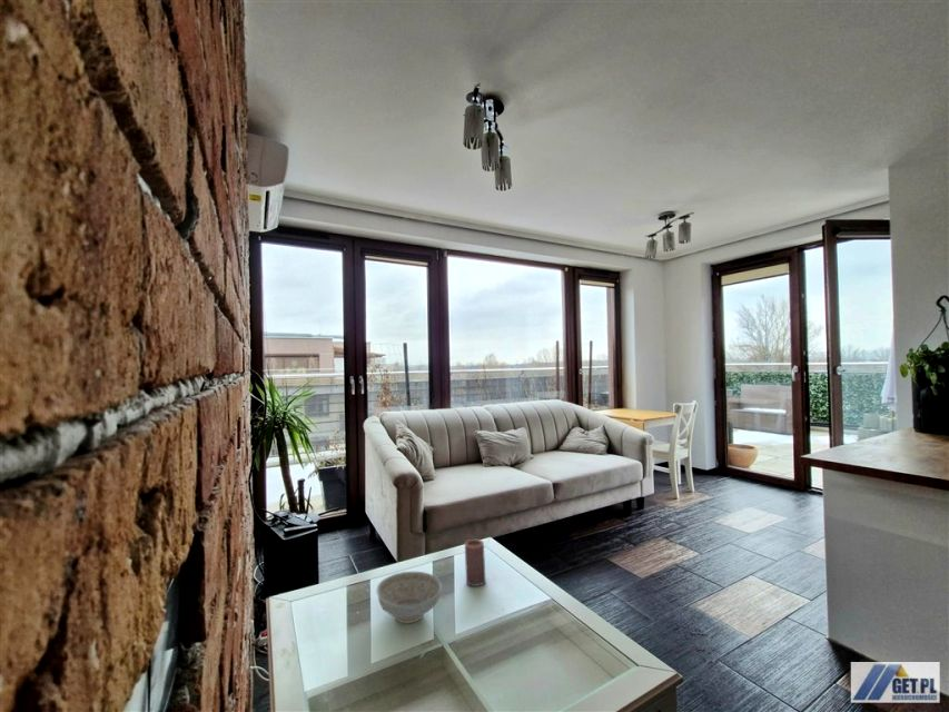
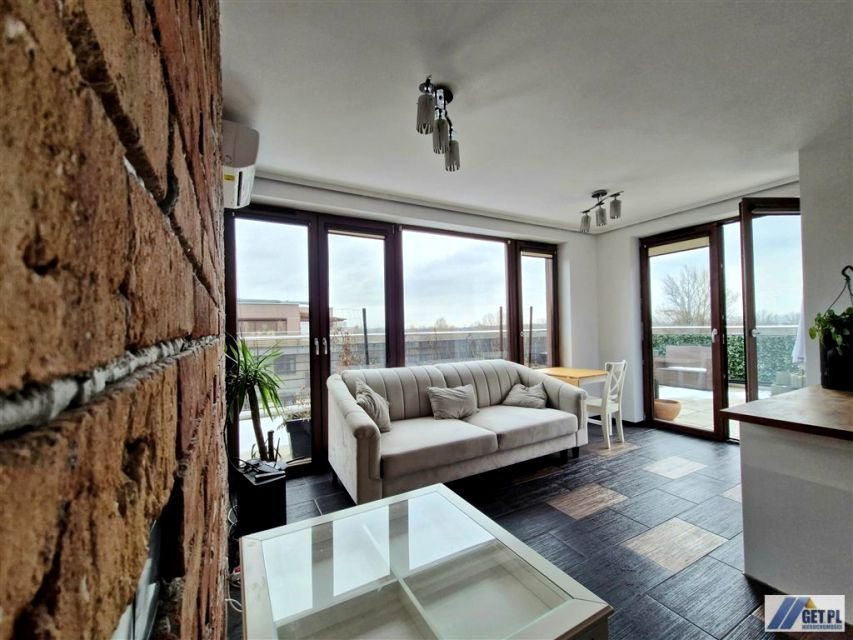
- decorative bowl (409, 600)
- candle (475, 562)
